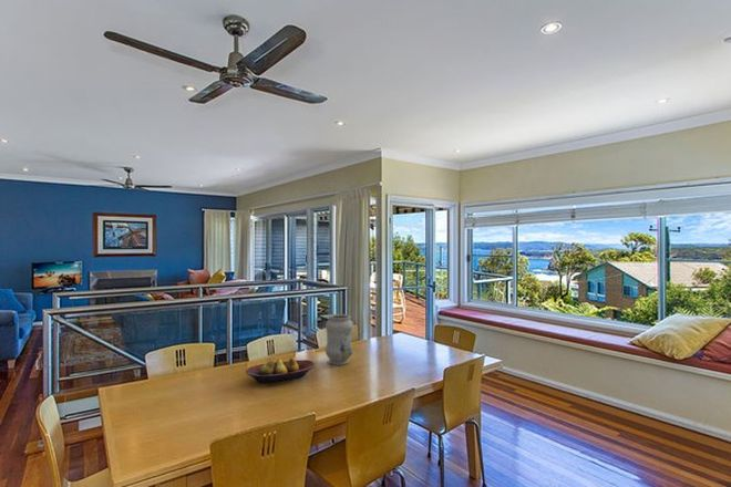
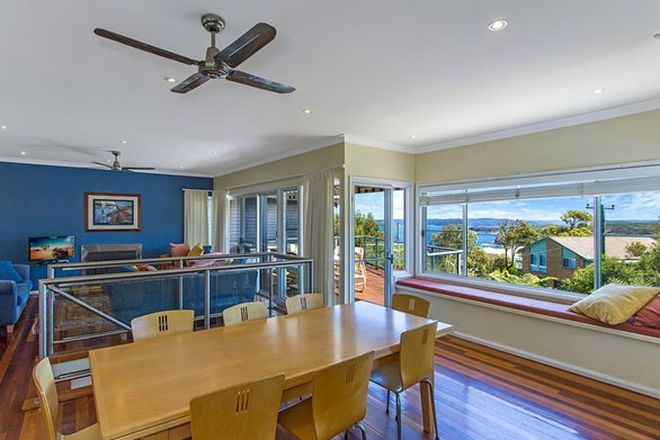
- fruit bowl (281, 367)
- vase (339, 339)
